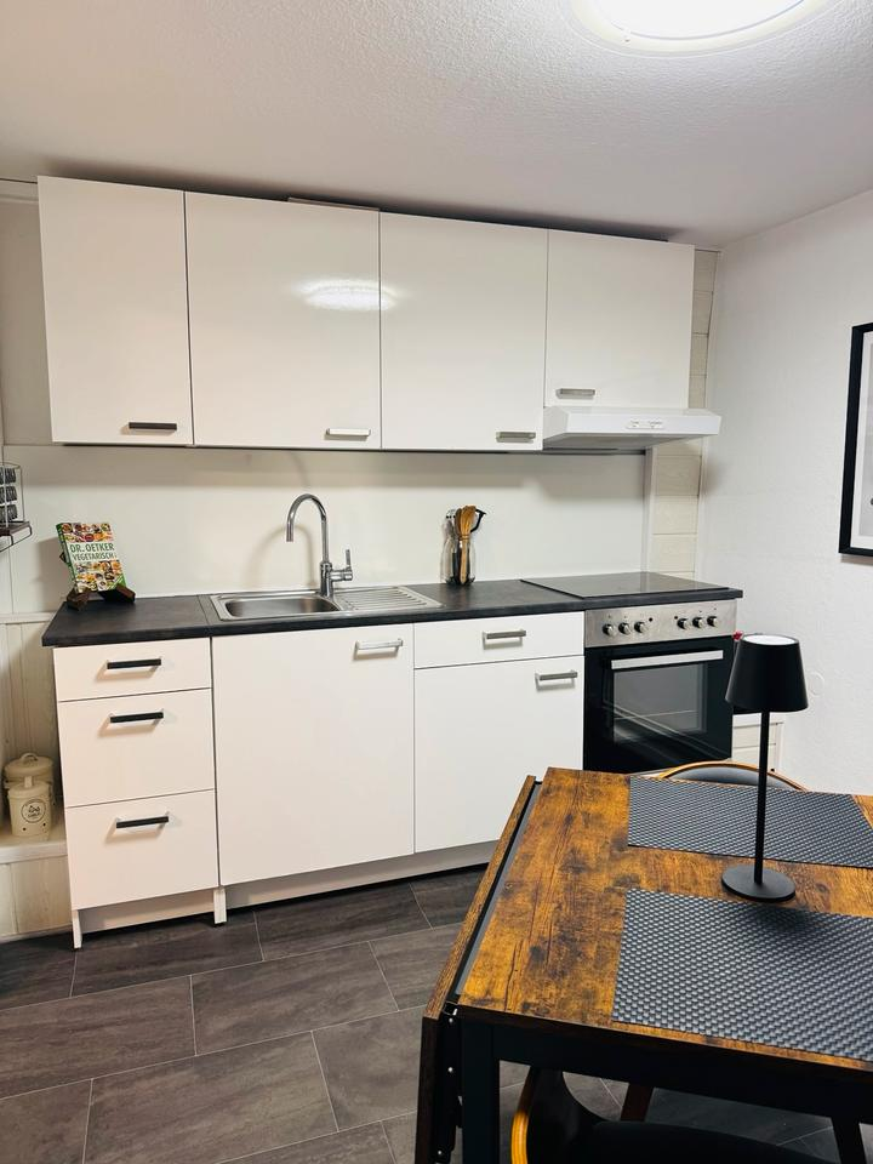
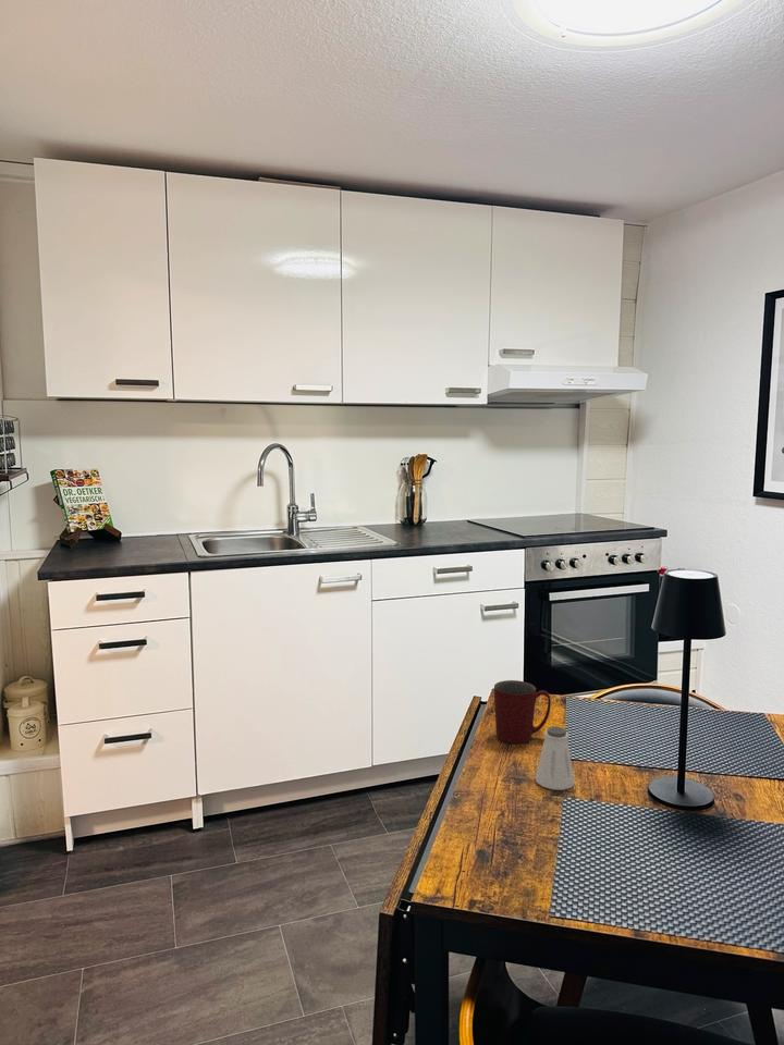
+ mug (522, 712)
+ saltshaker (555, 754)
